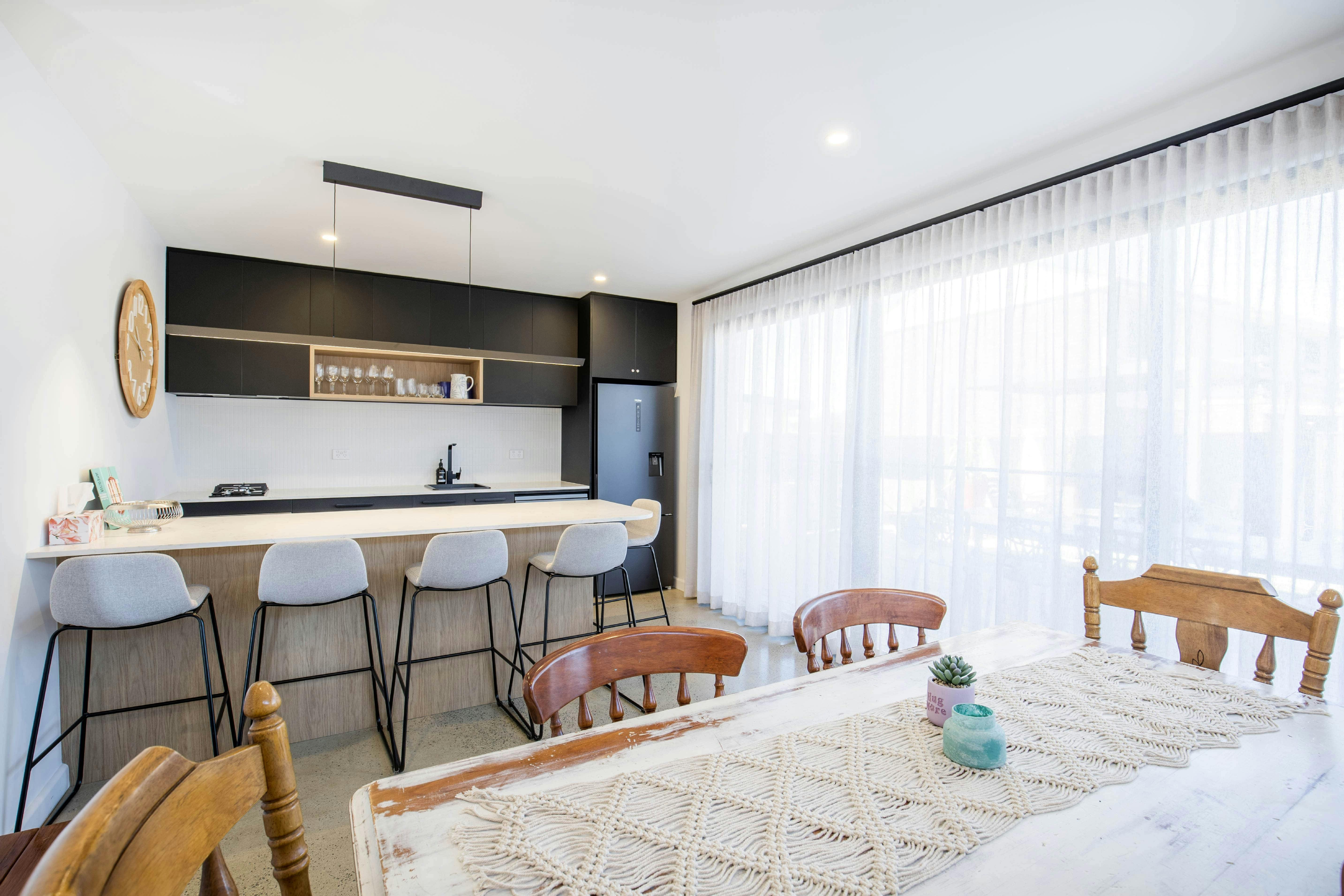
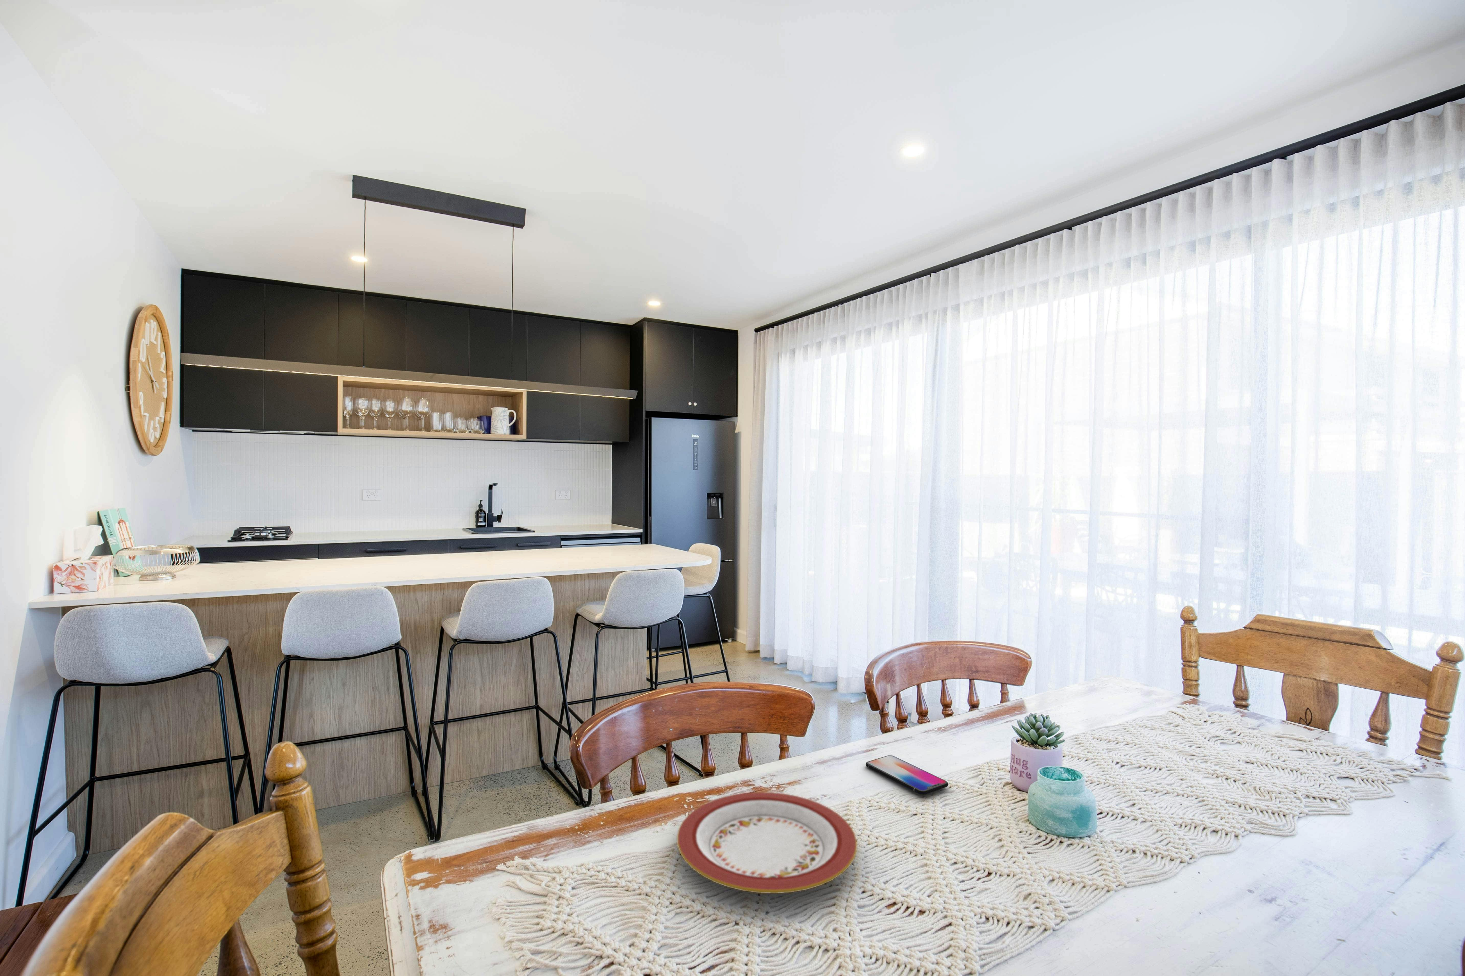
+ smartphone (905, 773)
+ plate (766, 842)
